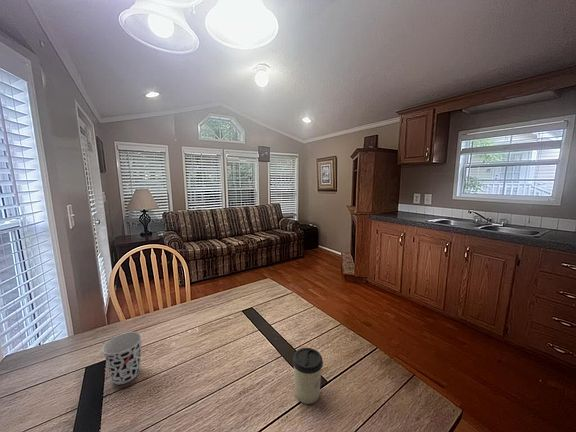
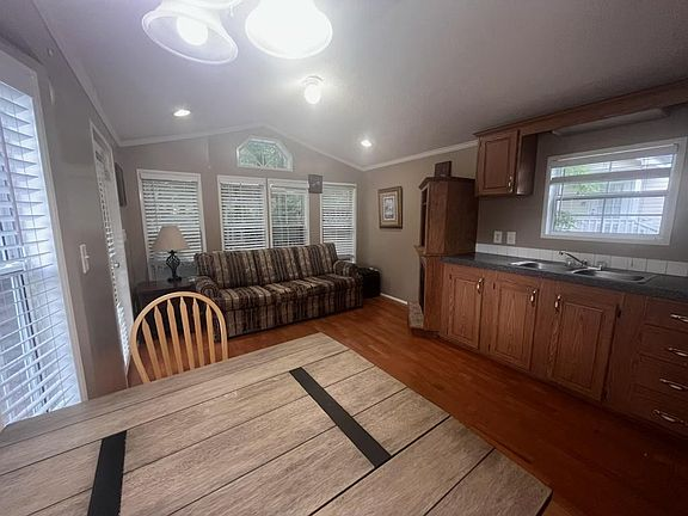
- cup (124, 358)
- cup (307, 375)
